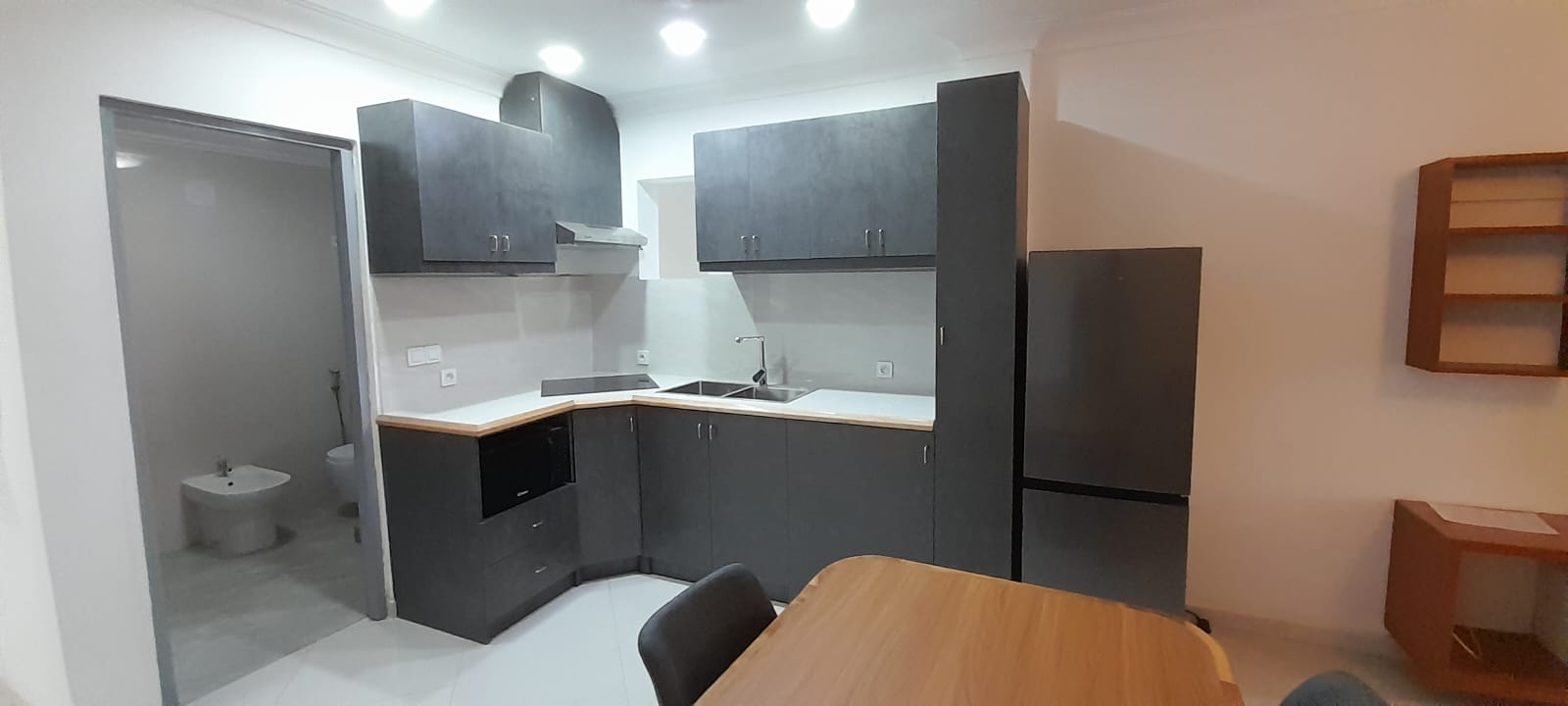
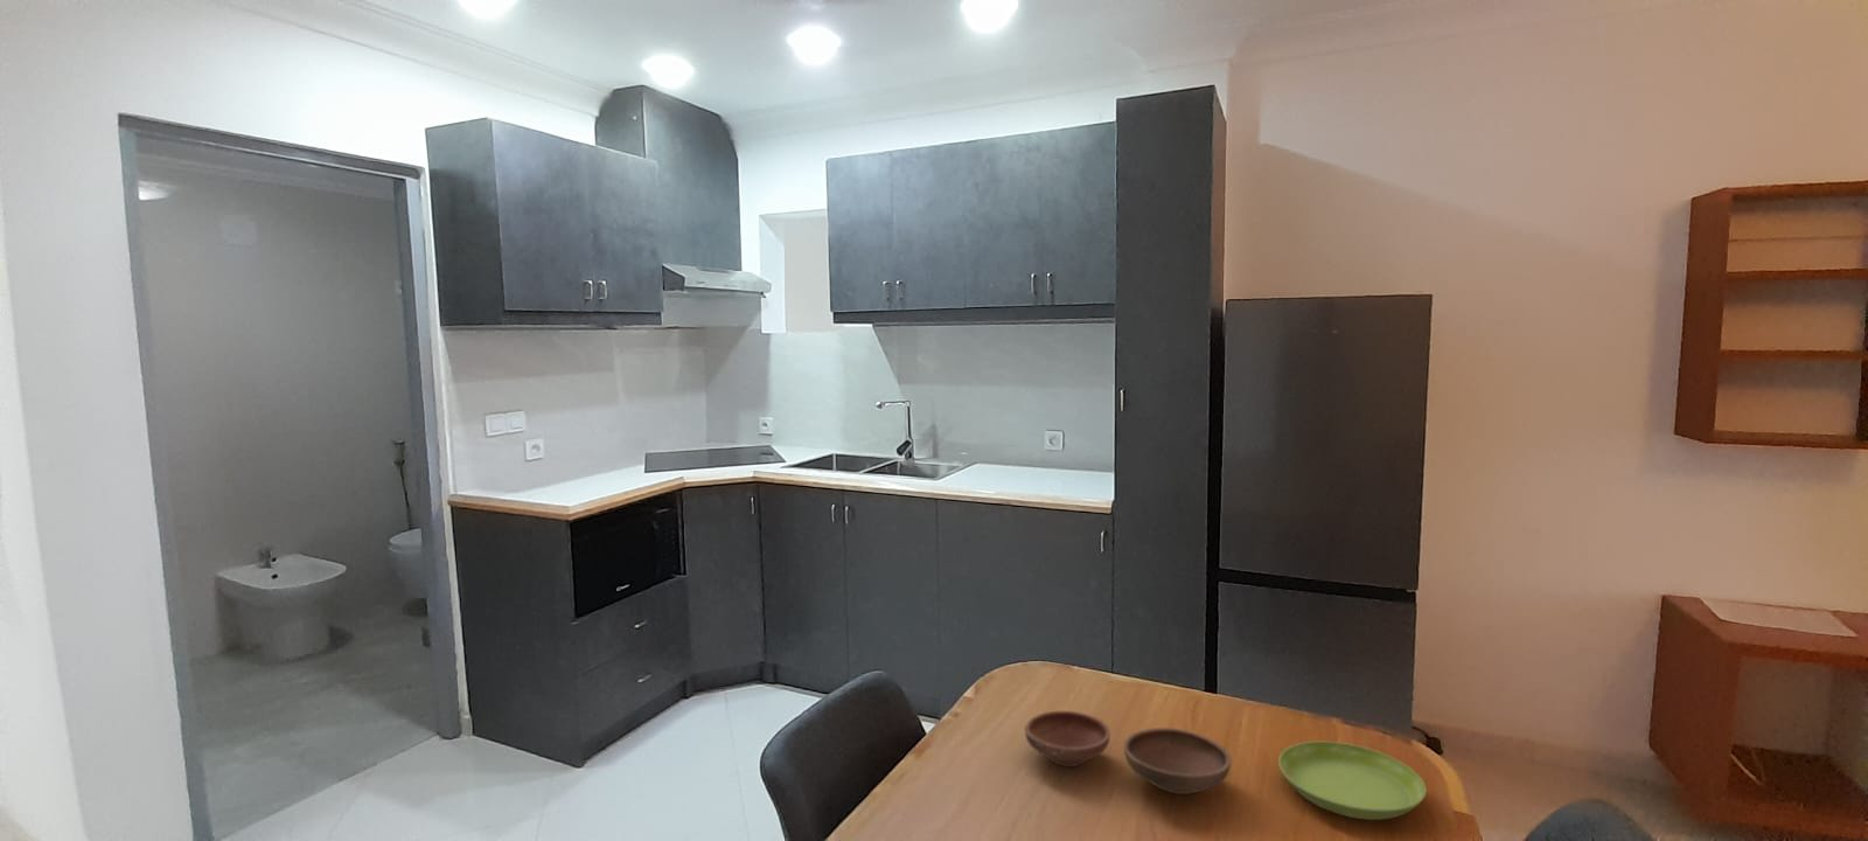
+ bowl (1126, 755)
+ saucer (1349, 781)
